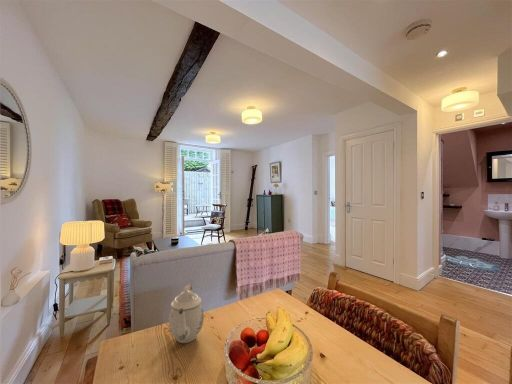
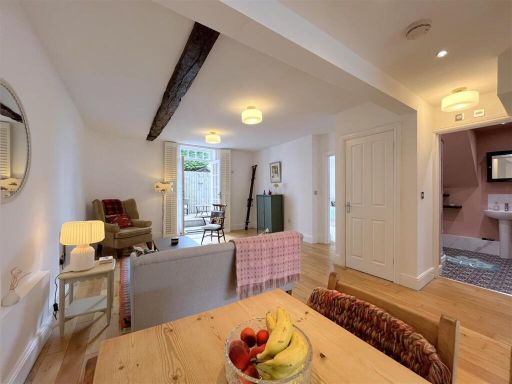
- teapot (186, 312)
